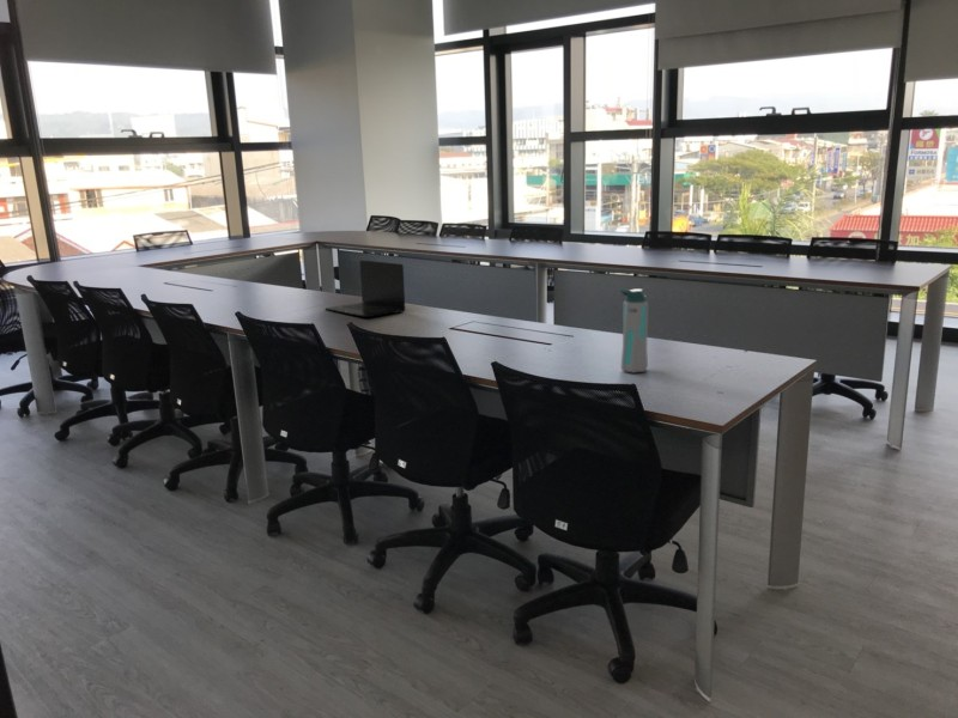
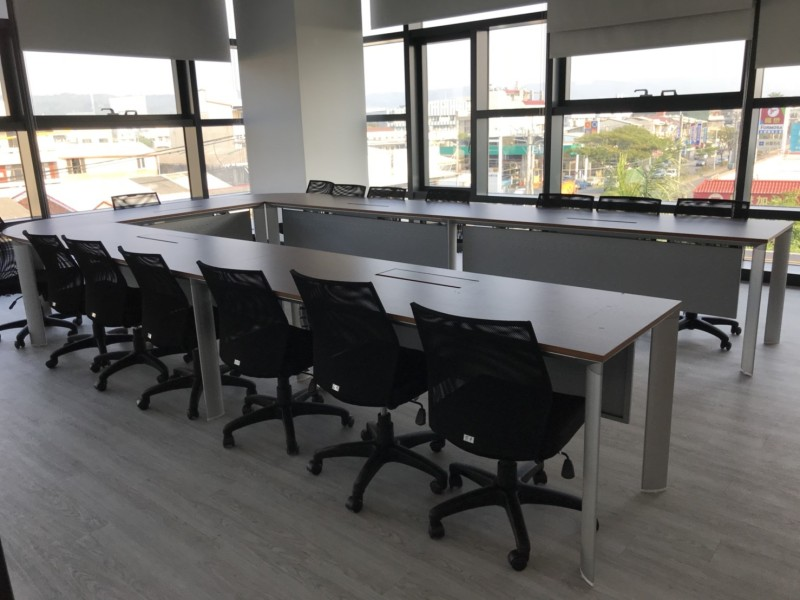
- laptop (363, 287)
- water bottle (633, 329)
